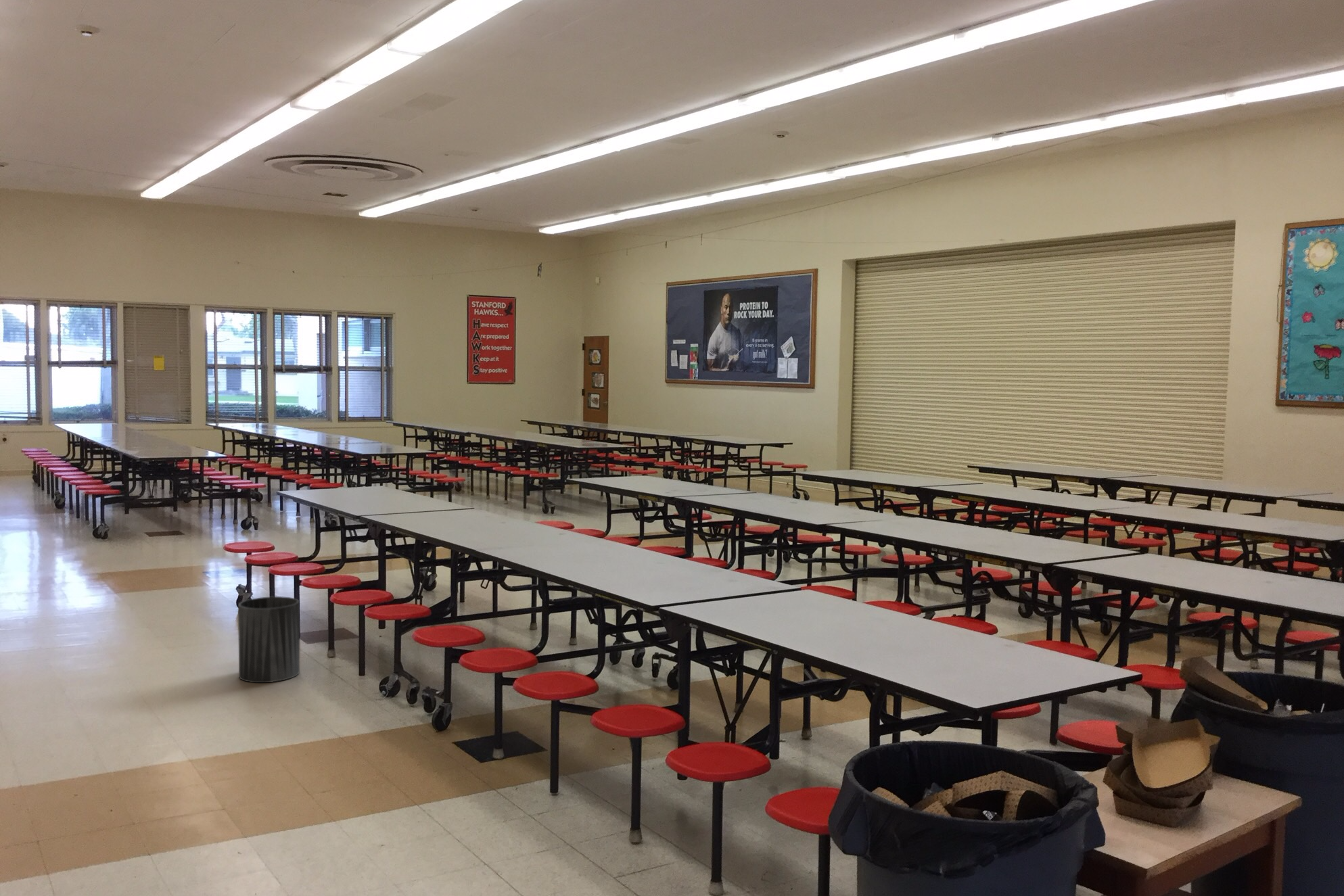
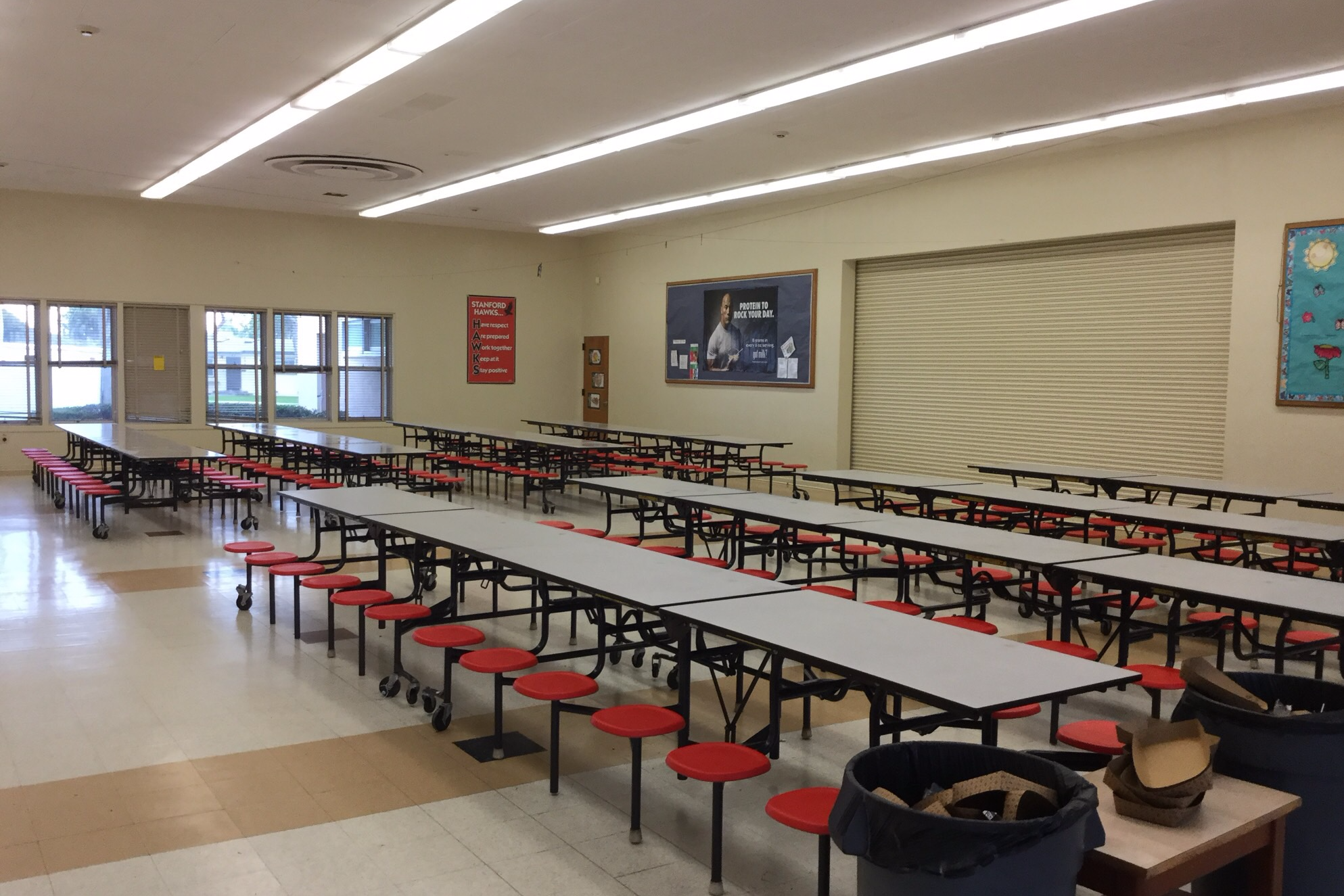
- trash can (269, 638)
